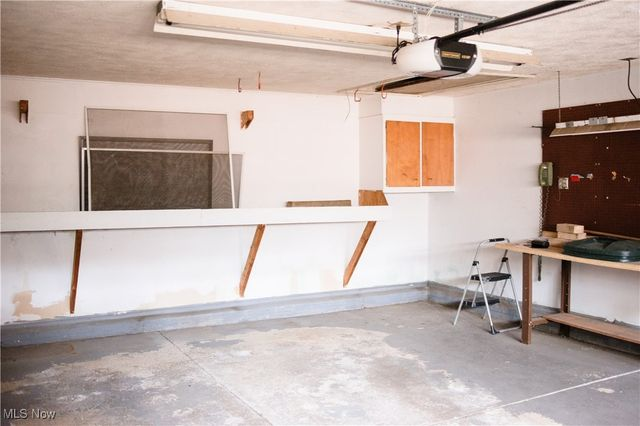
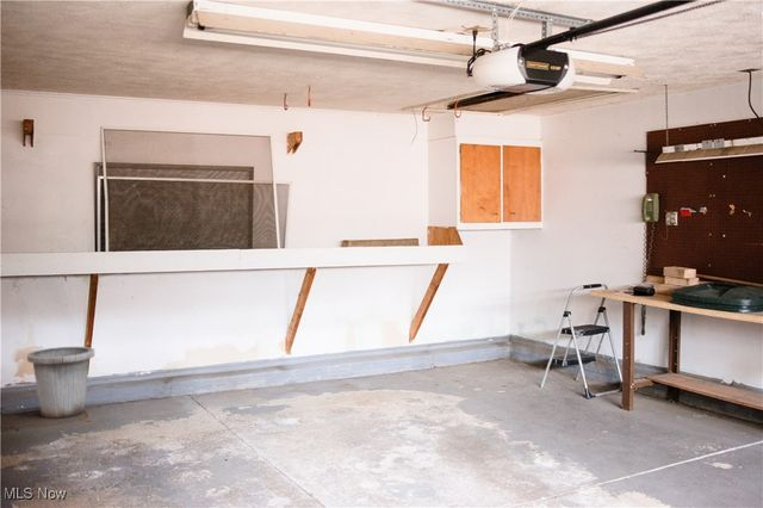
+ trash can (62, 382)
